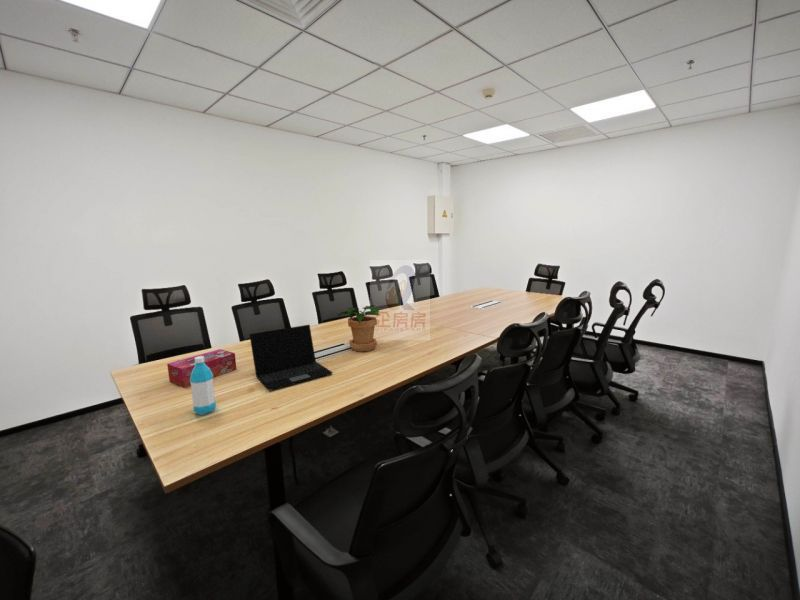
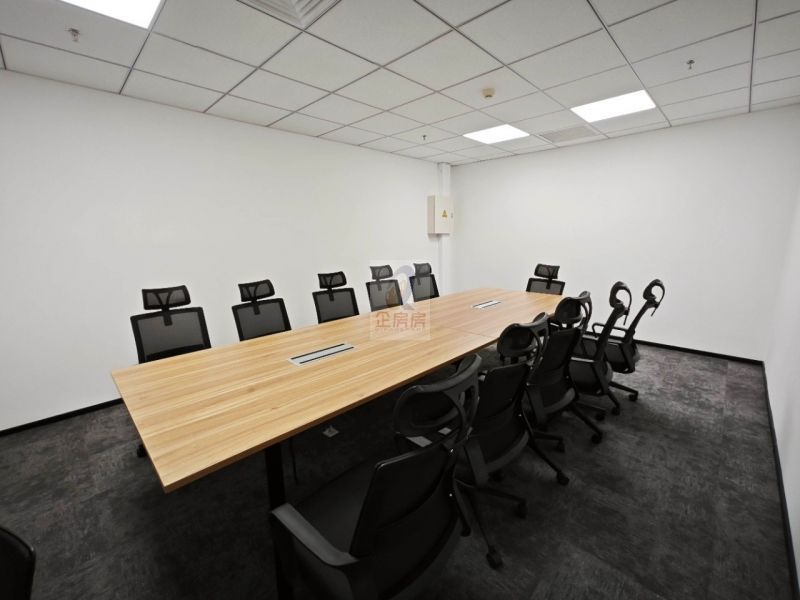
- potted plant (359, 326)
- water bottle (202, 384)
- tissue box (205, 364)
- laptop (291, 354)
